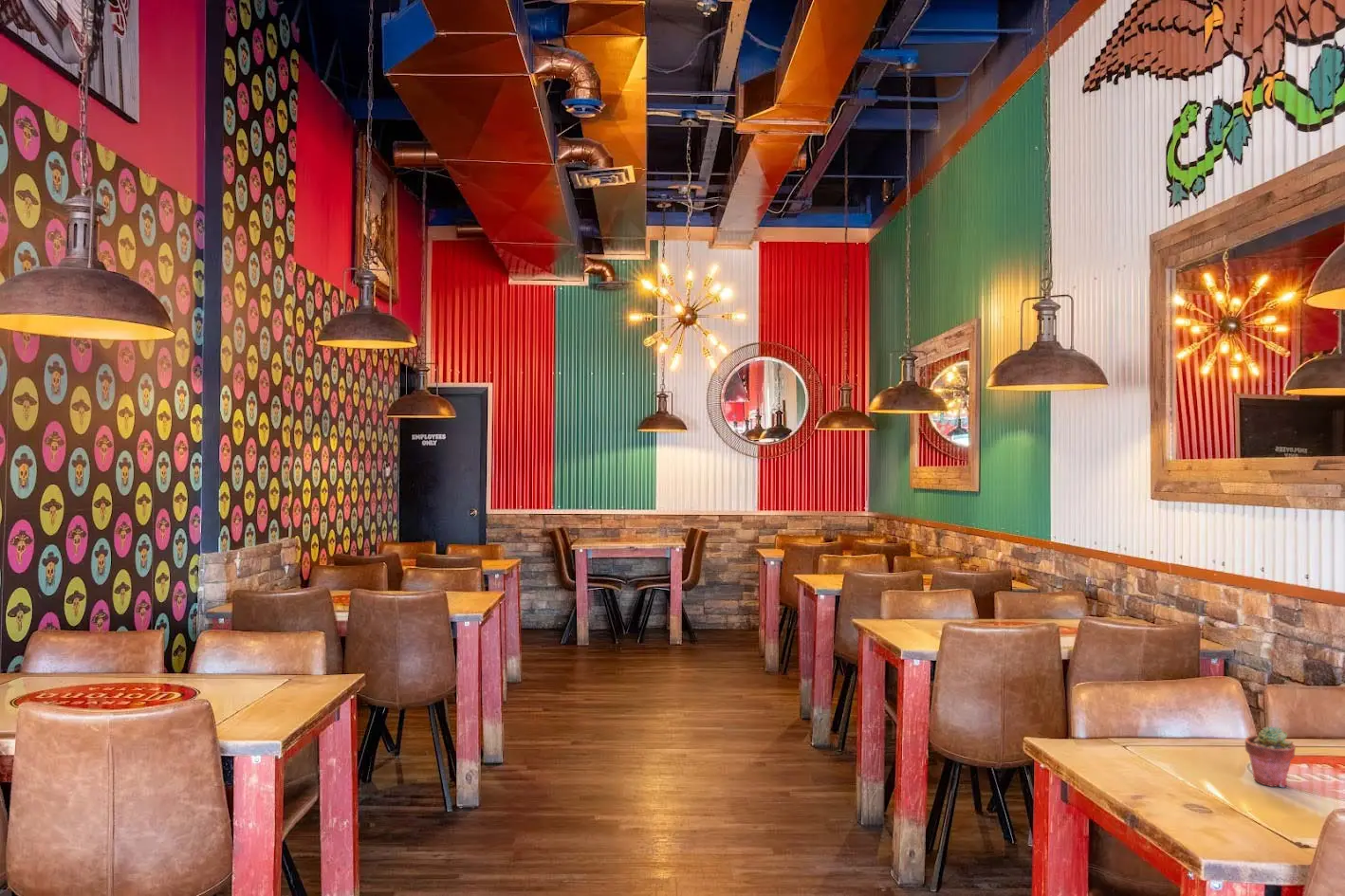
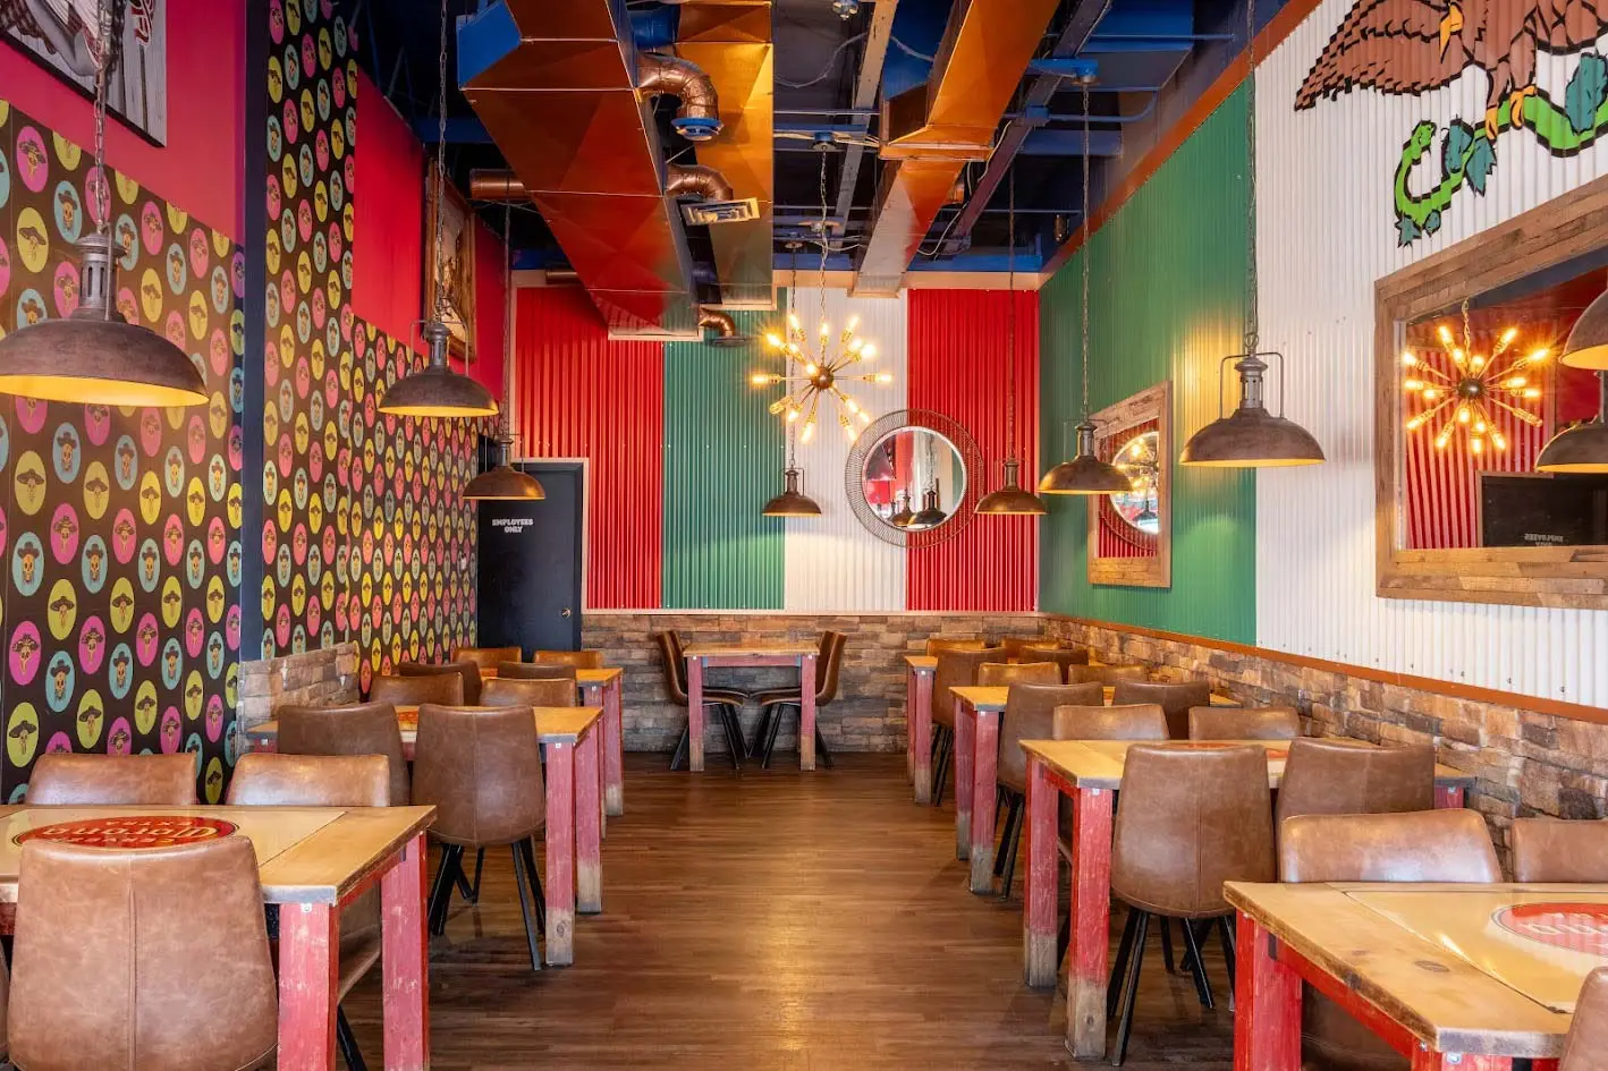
- potted succulent (1270, 754)
